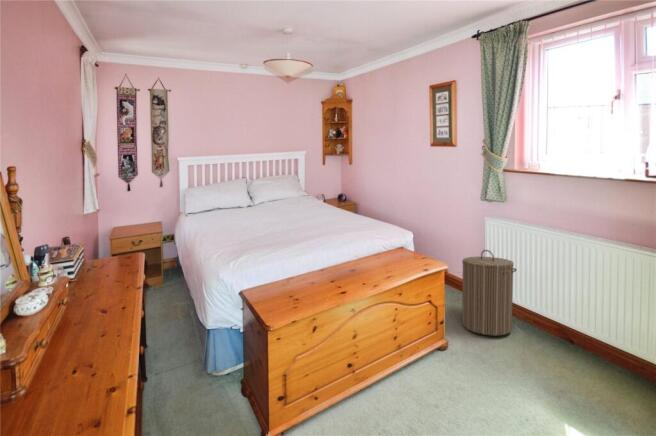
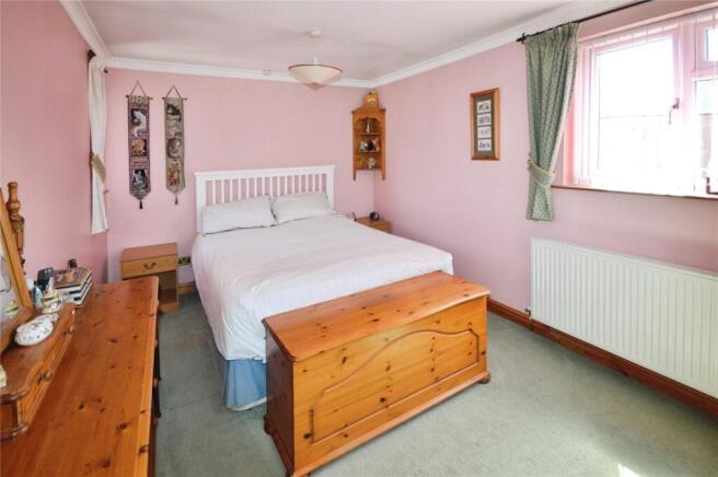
- laundry hamper (487, 288)
